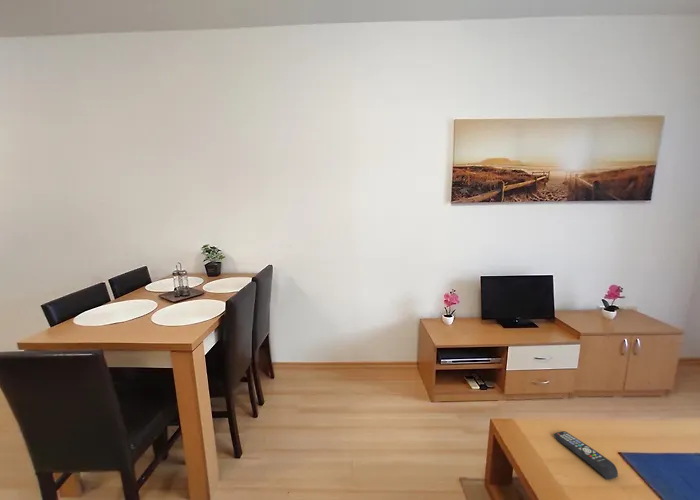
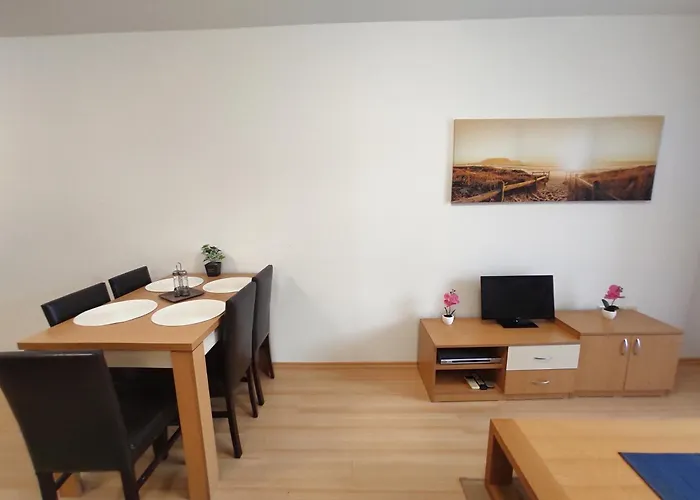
- remote control (583, 451)
